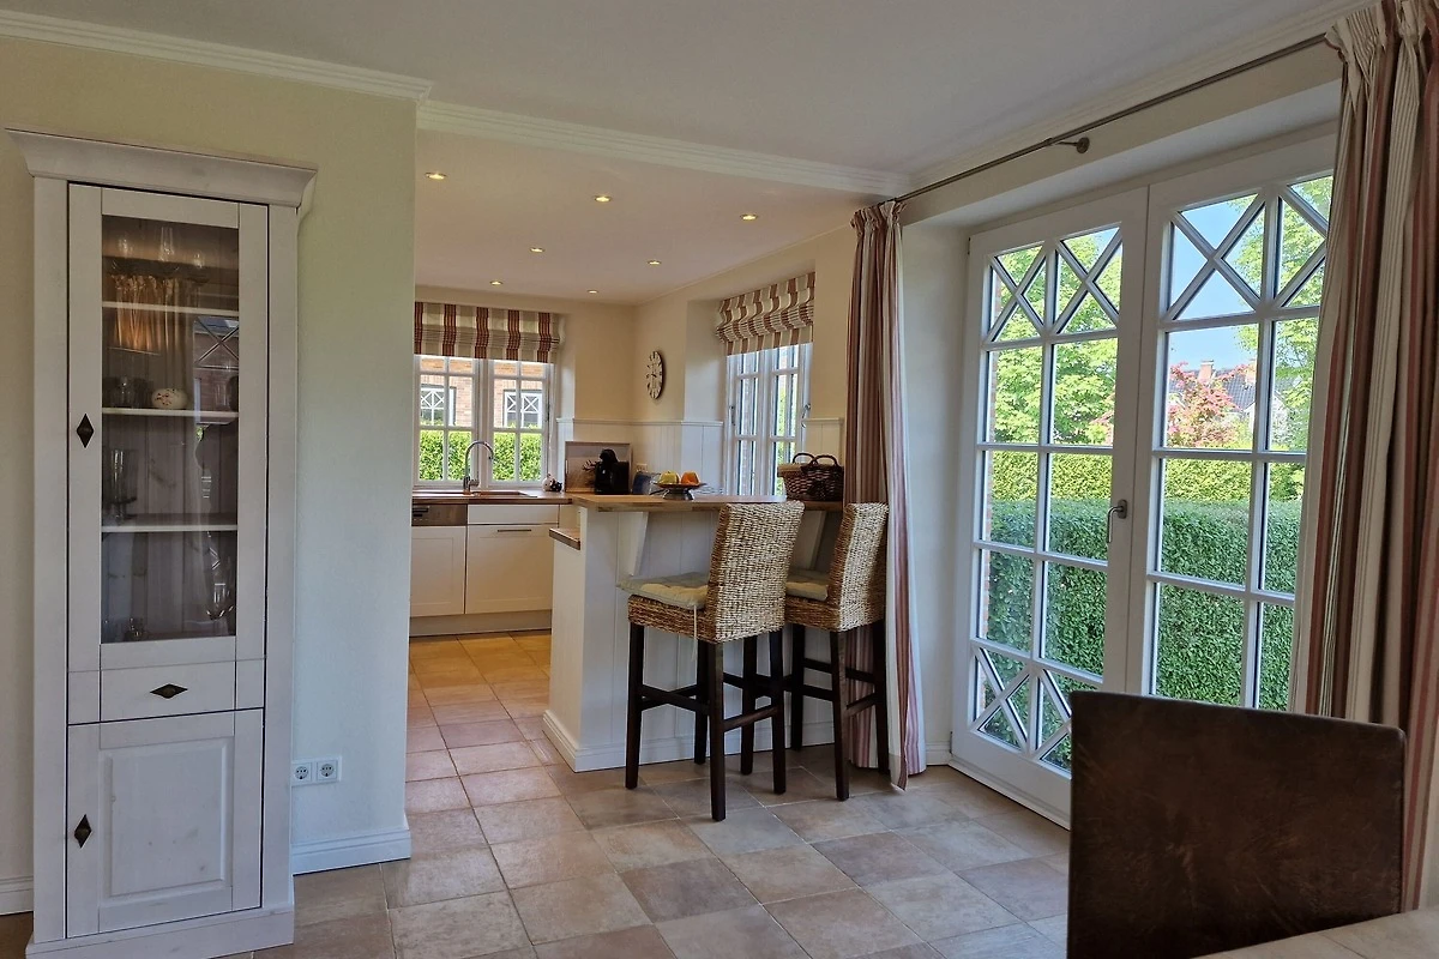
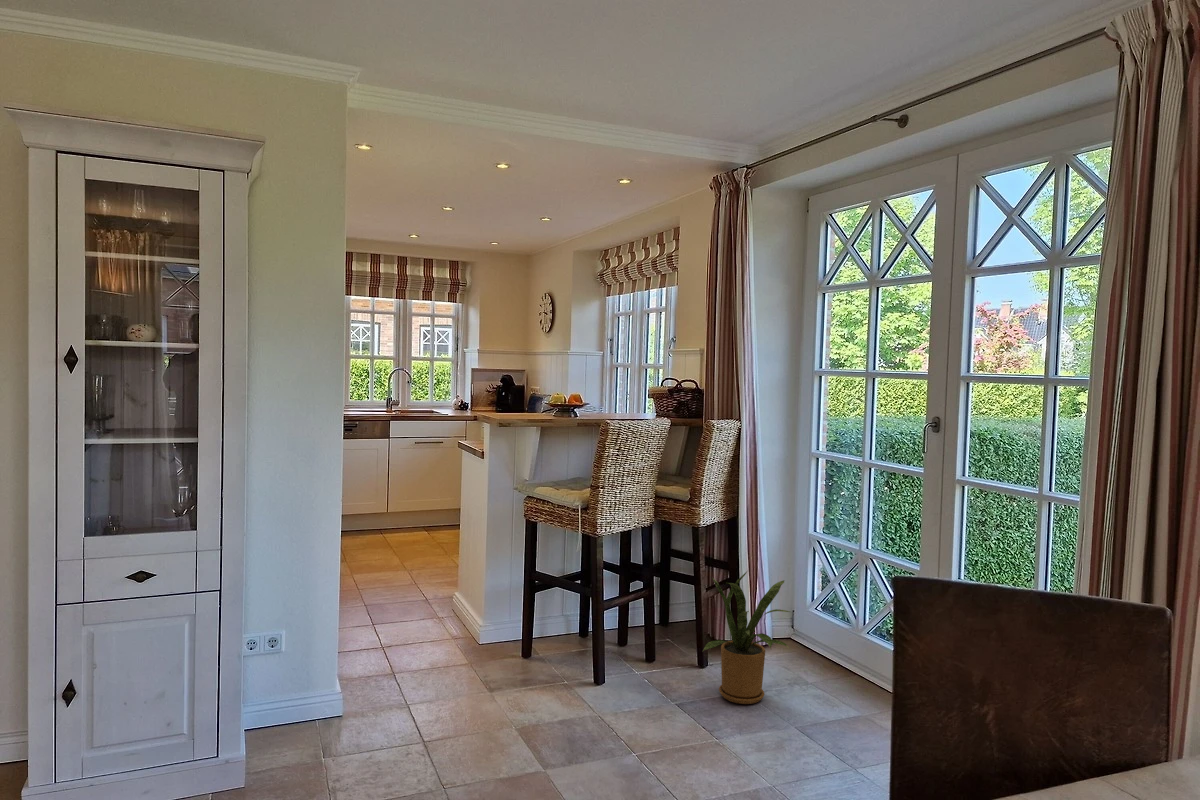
+ house plant (749, 636)
